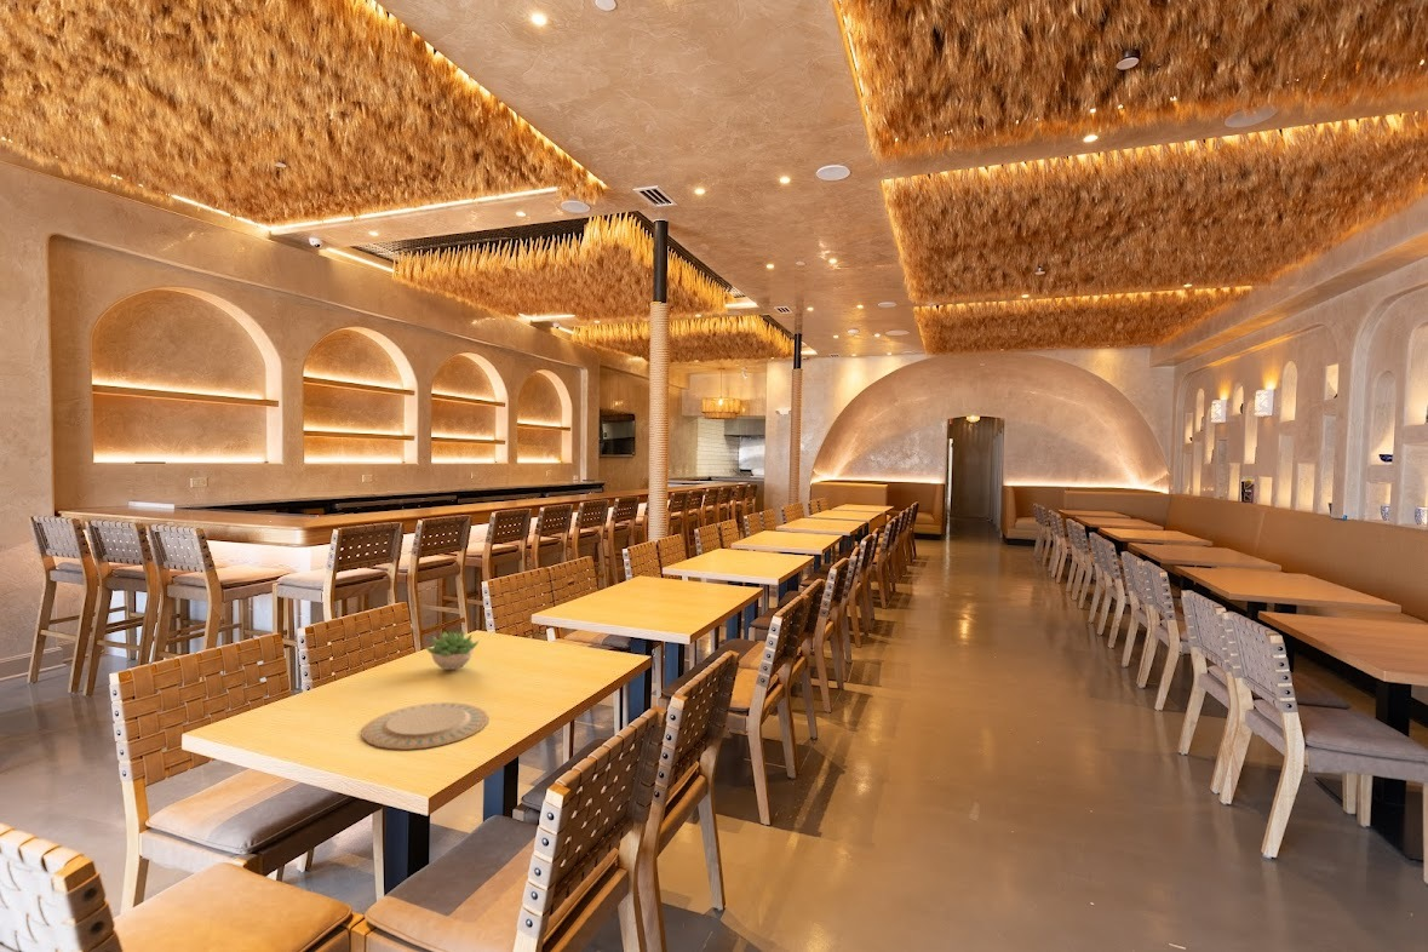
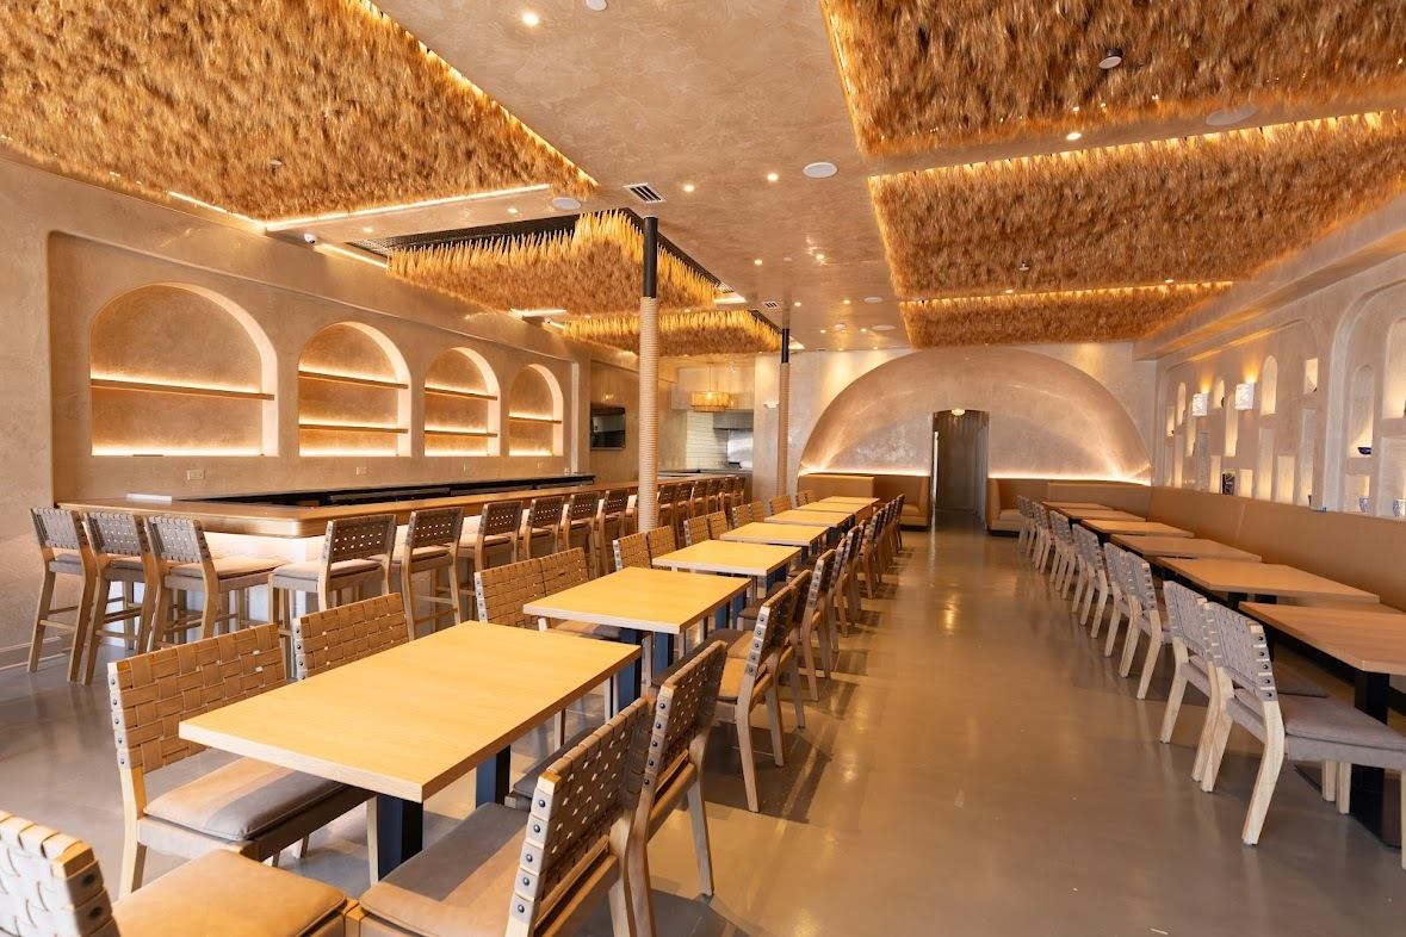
- succulent plant (452, 650)
- chinaware (426, 722)
